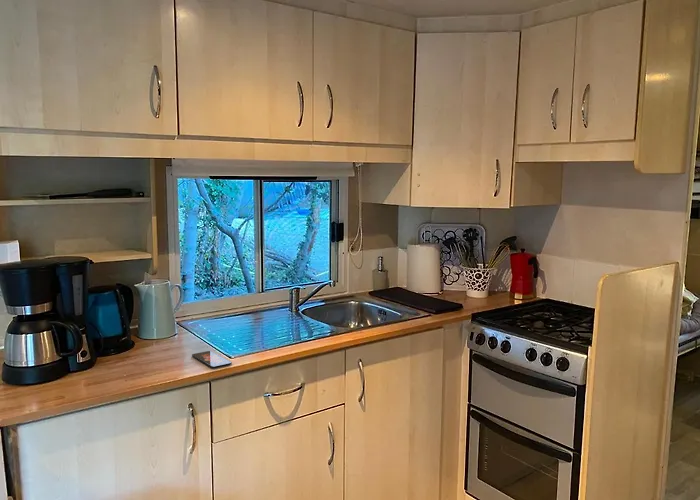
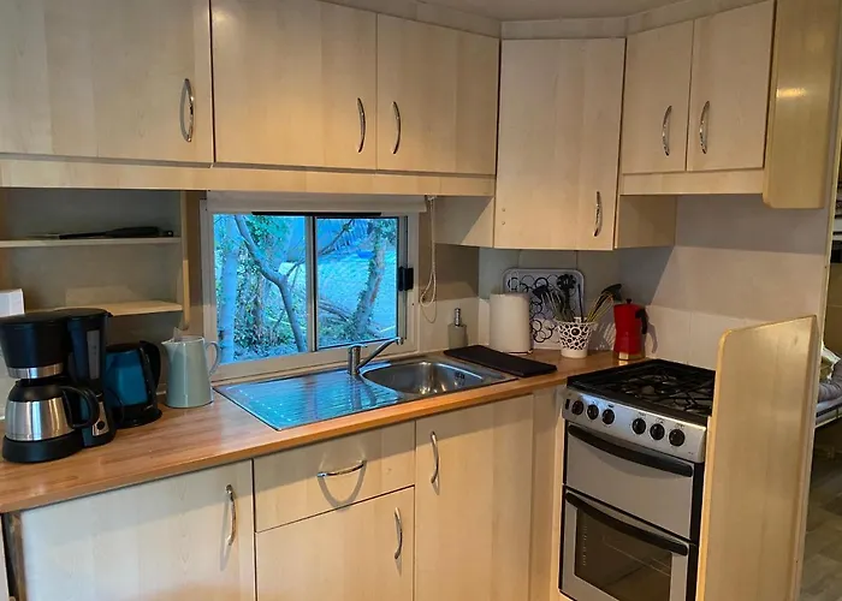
- smartphone (211, 359)
